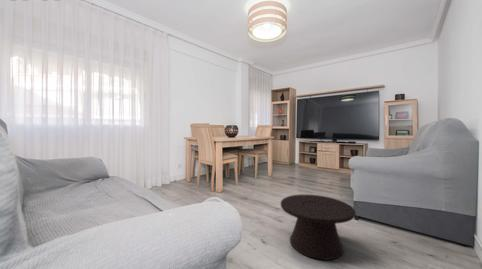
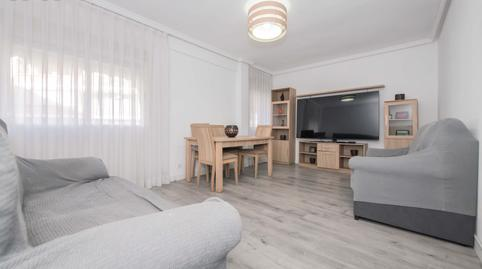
- side table (315, 224)
